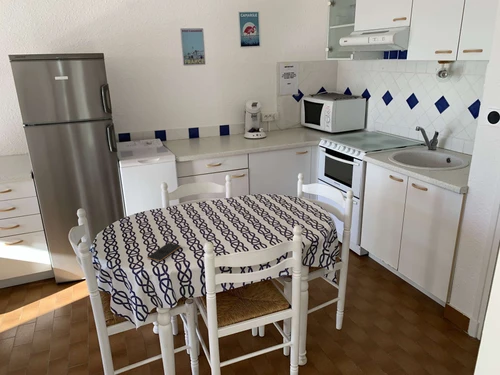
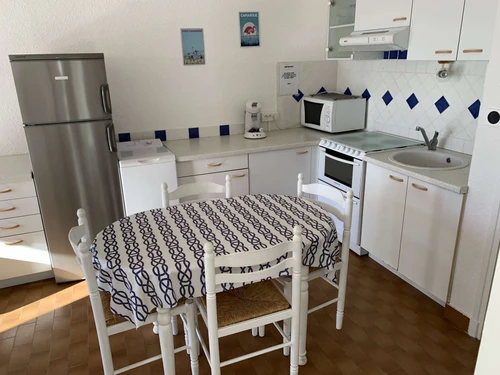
- smartphone (164, 251)
